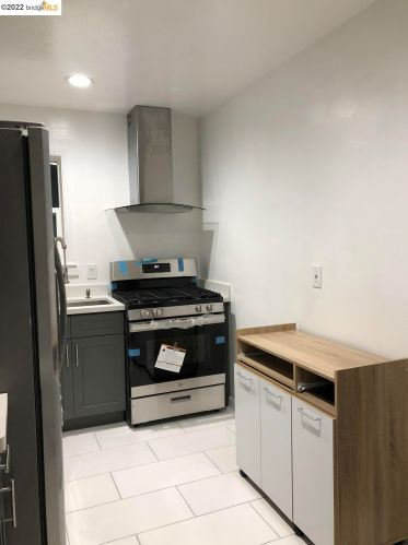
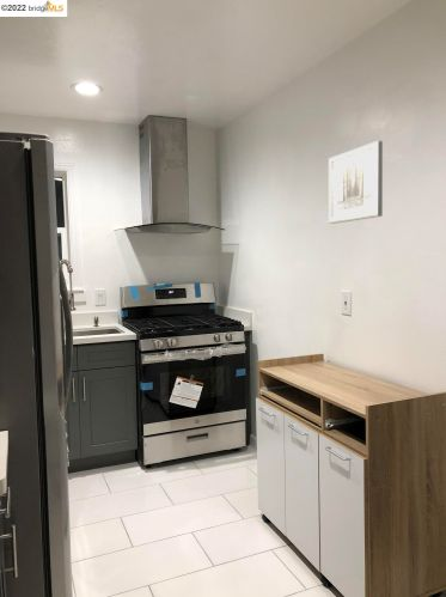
+ wall art (353, 184)
